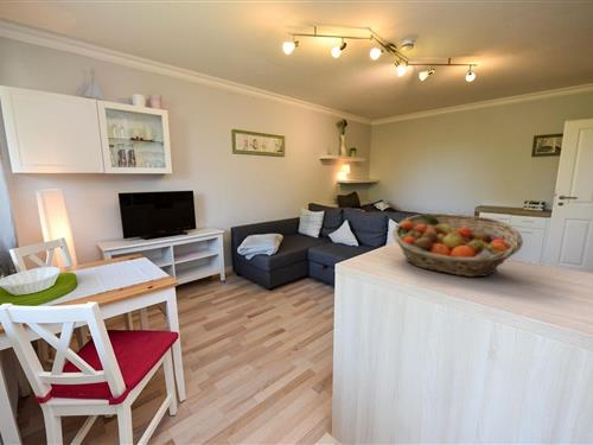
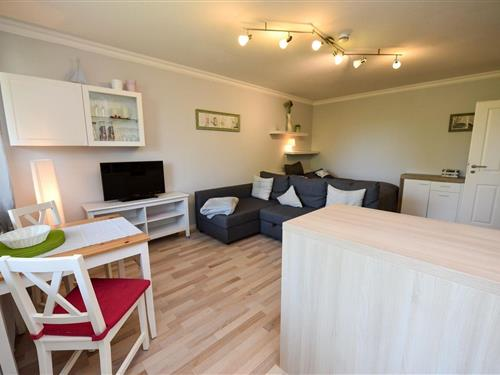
- fruit basket (449, 241)
